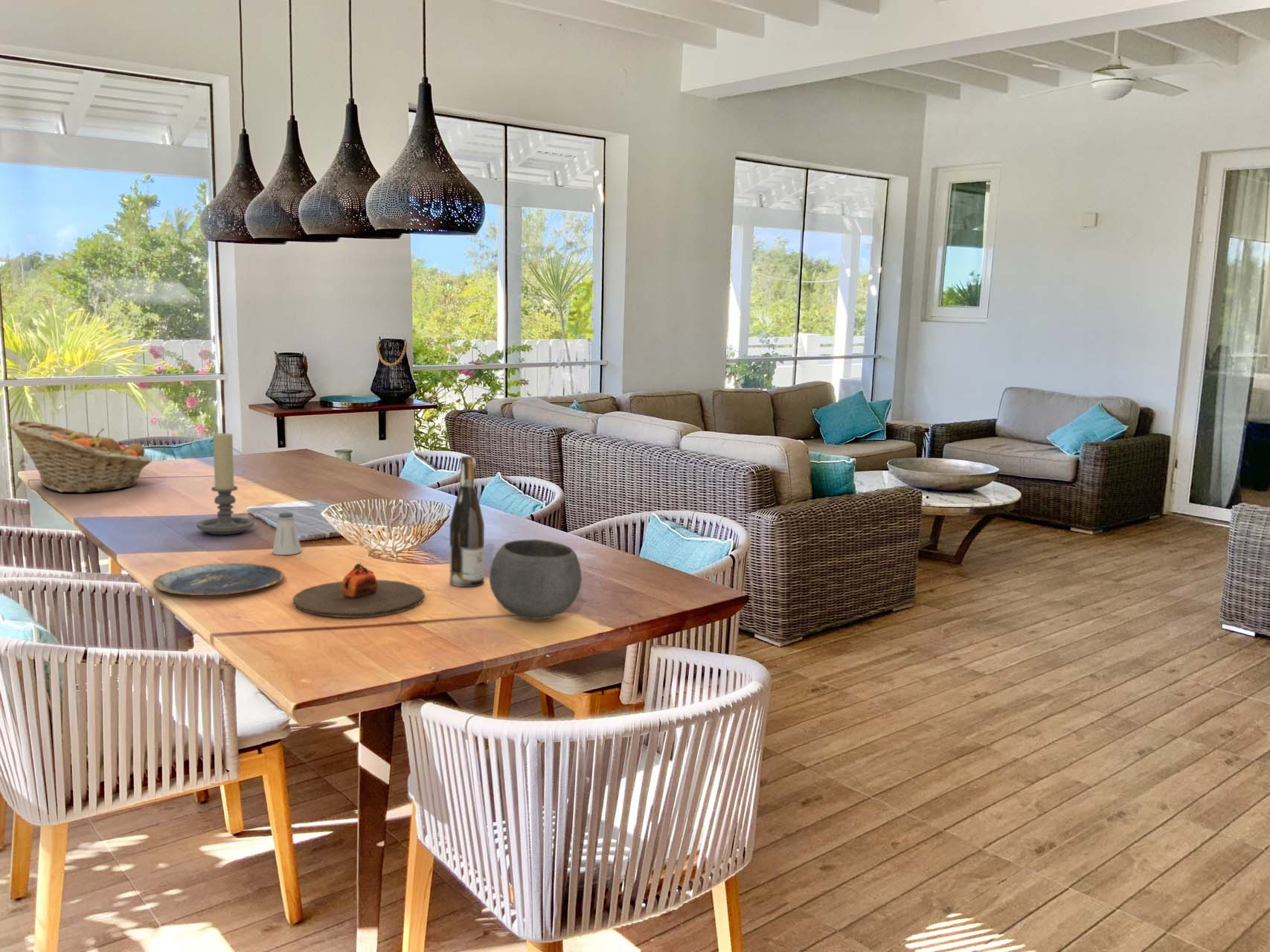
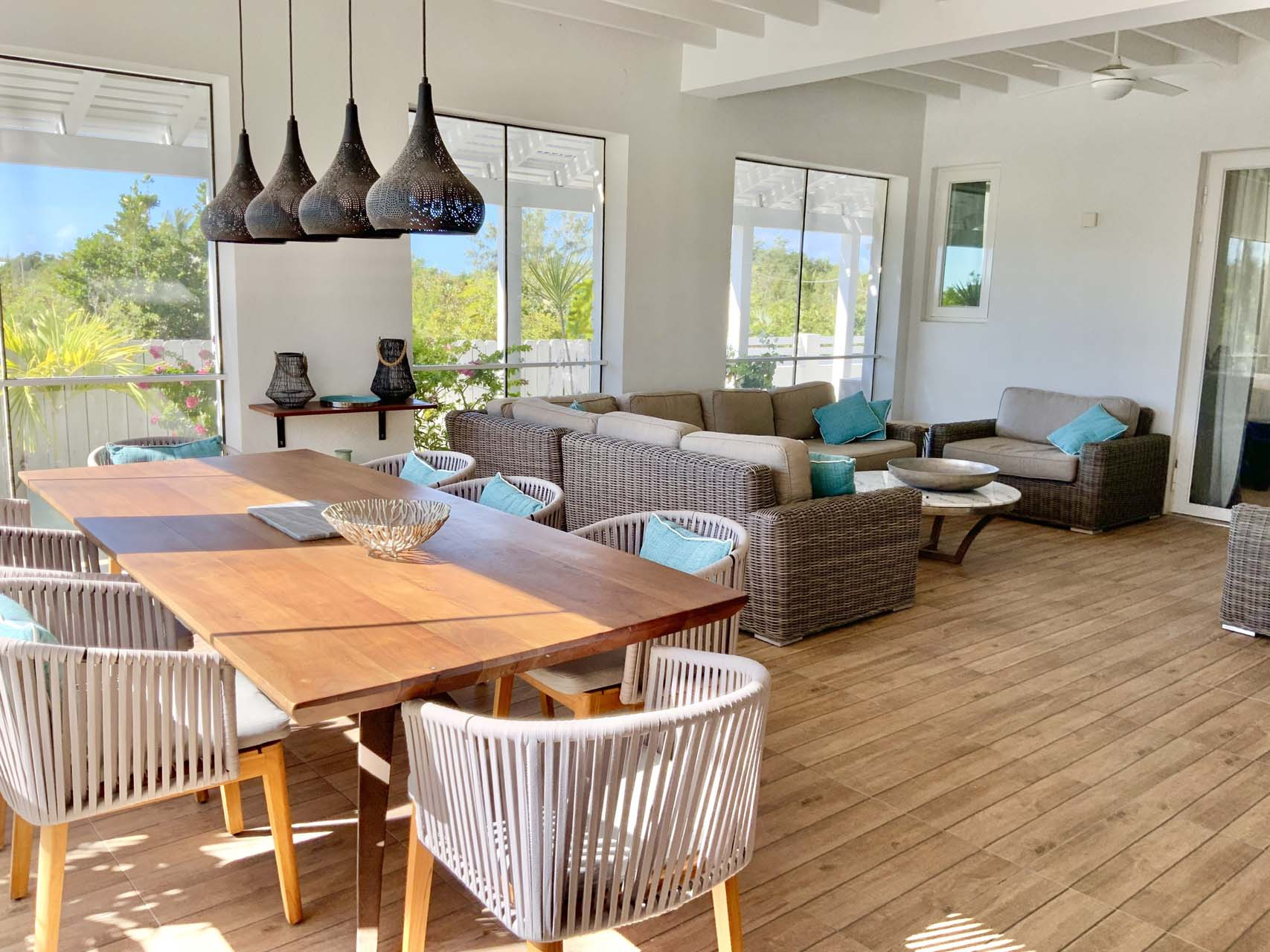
- wine bottle (466, 520)
- bowl (536, 581)
- plate (359, 582)
- saltshaker (286, 533)
- fruit basket (82, 453)
- candle holder (223, 480)
- plate (219, 580)
